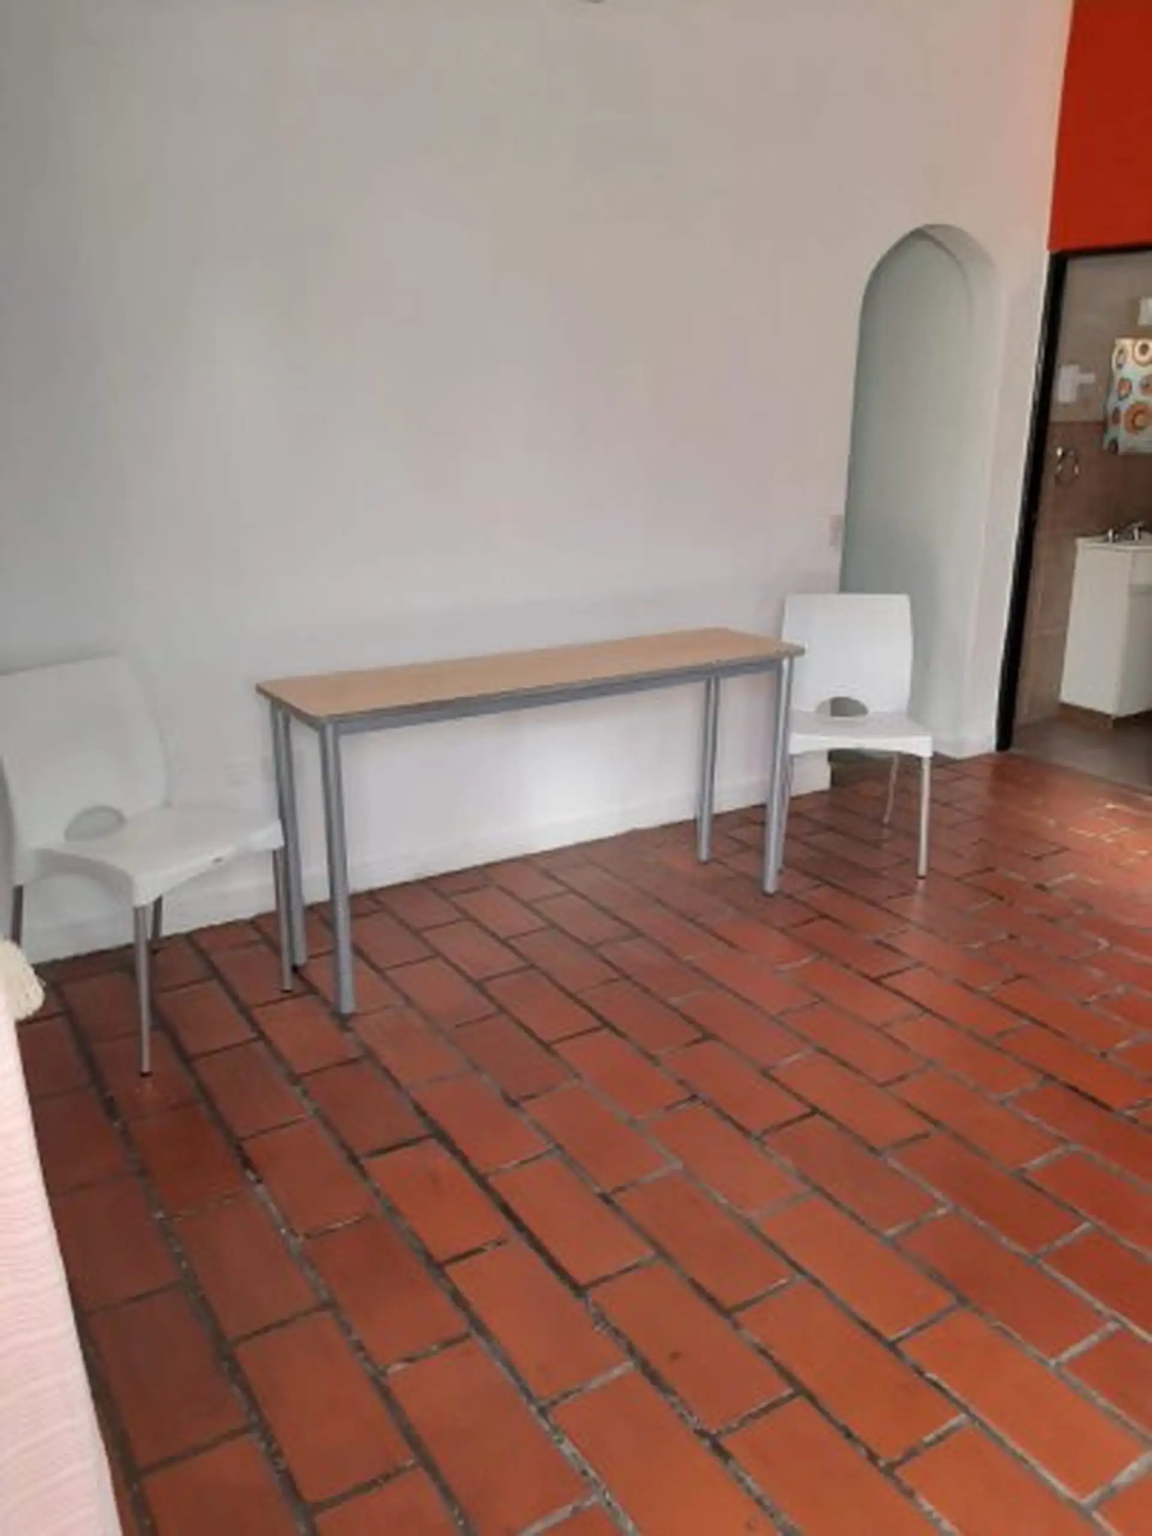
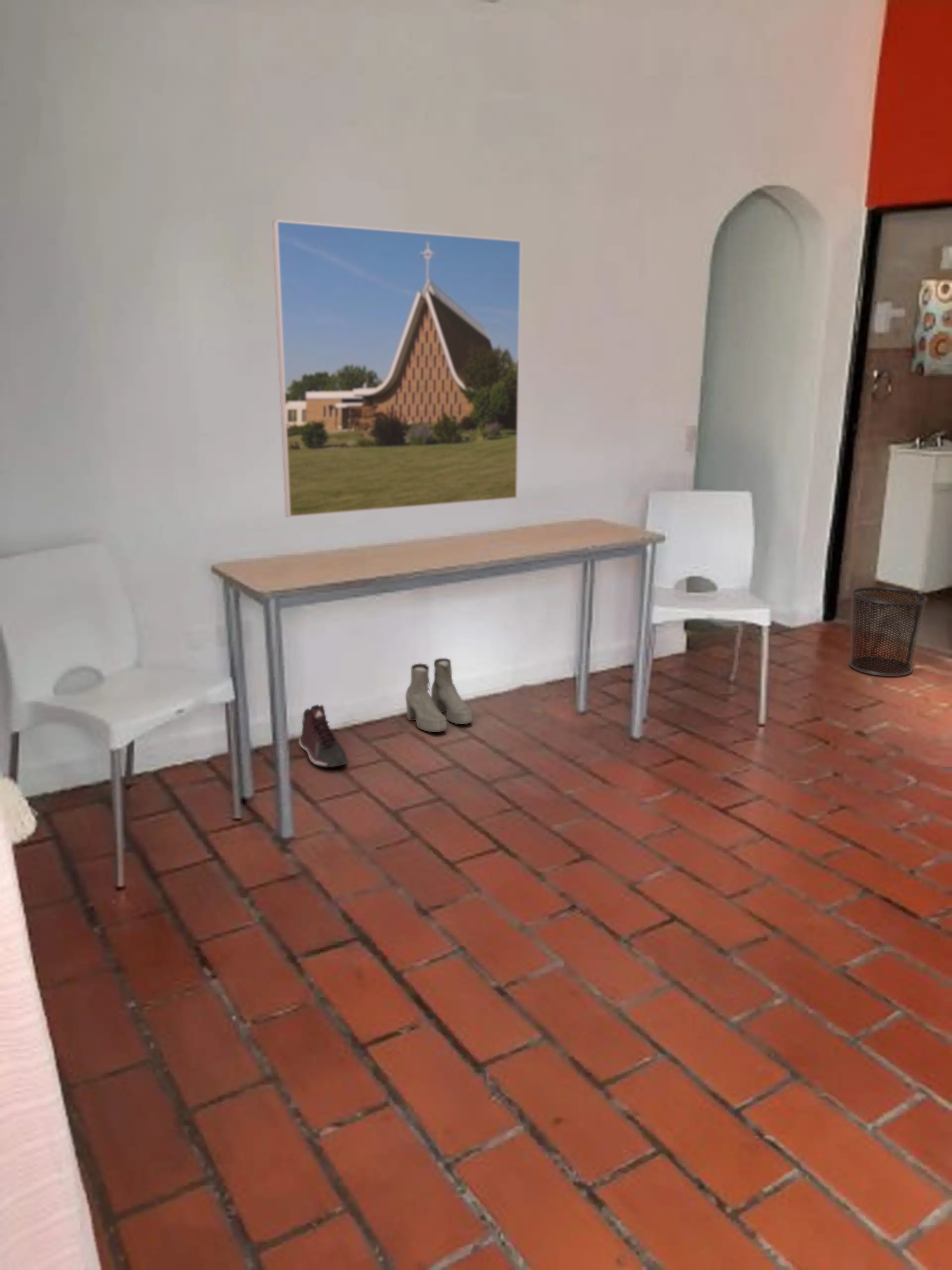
+ waste bin (884, 631)
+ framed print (407, 374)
+ boots (438, 693)
+ sneaker (320, 732)
